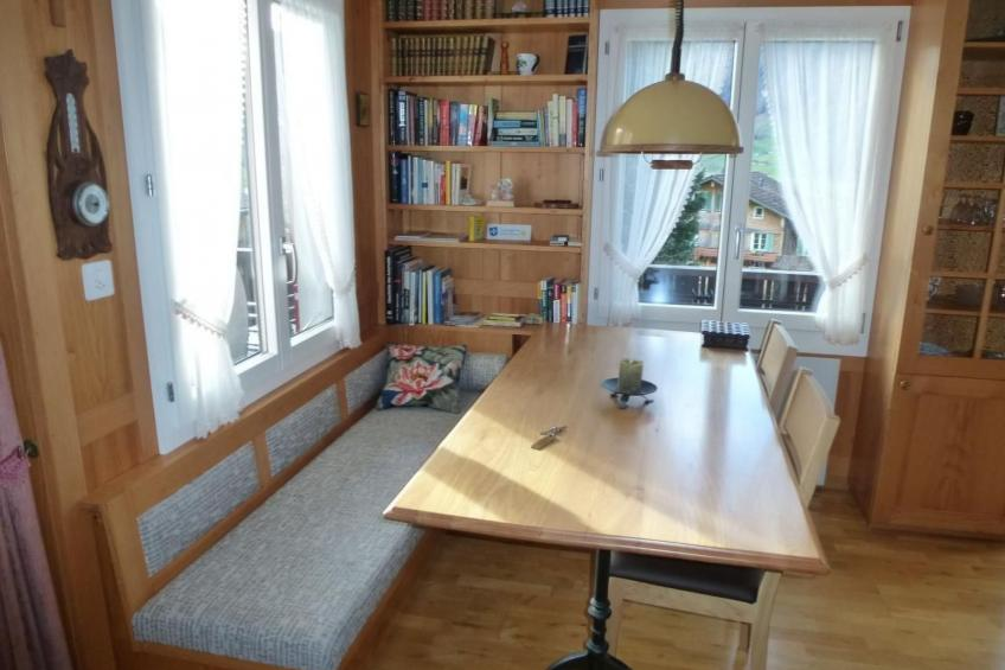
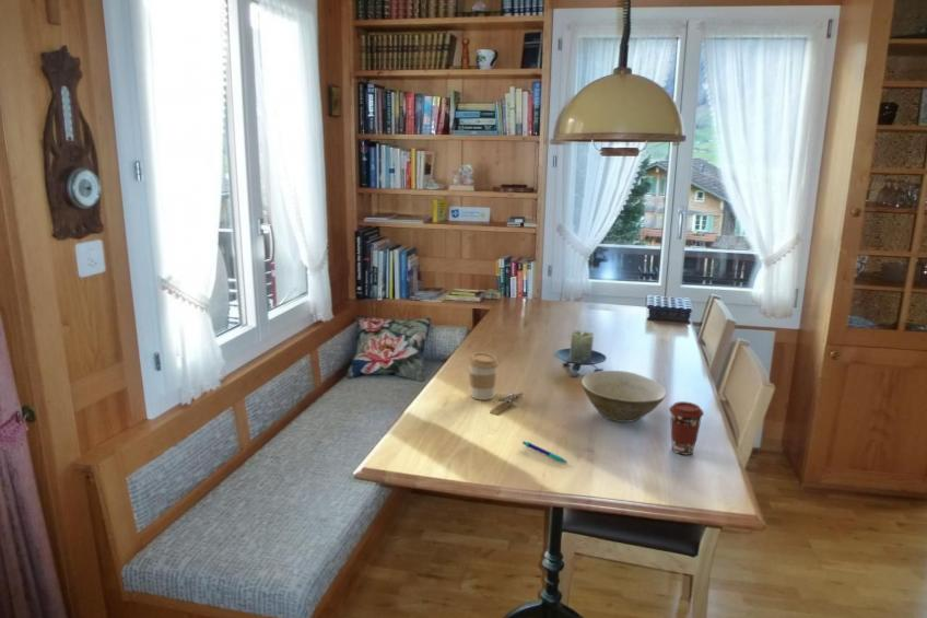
+ bowl (622, 399)
+ coffee cup (482, 375)
+ pen (544, 452)
+ coffee cup (684, 428)
